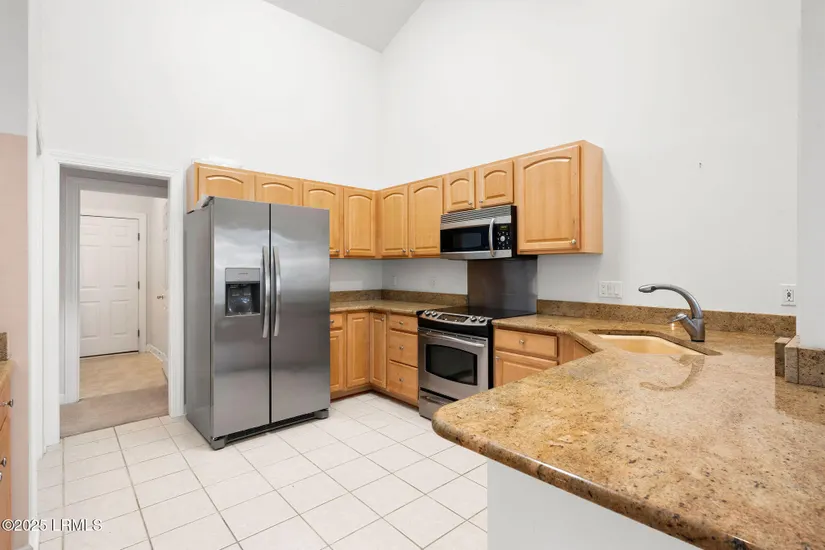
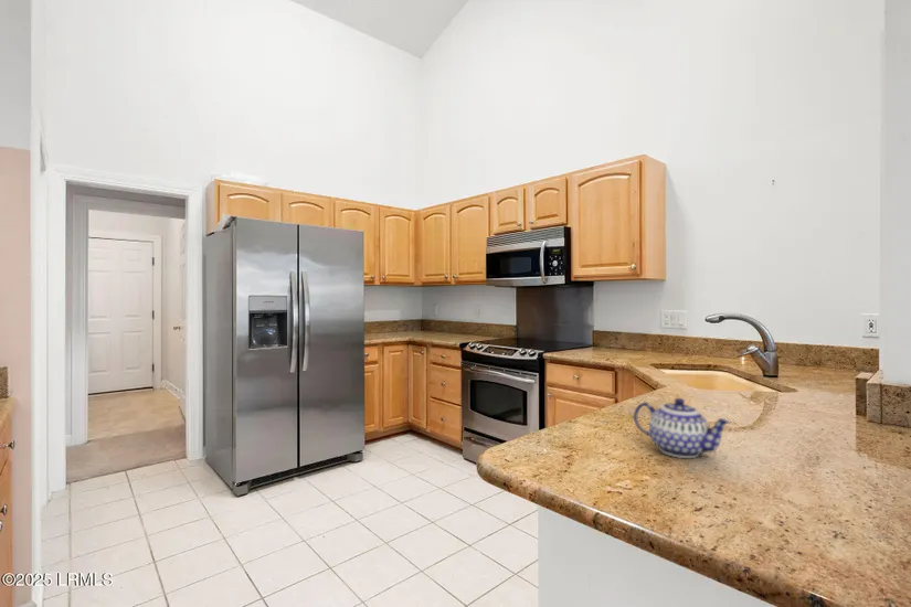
+ teapot (678, 424)
